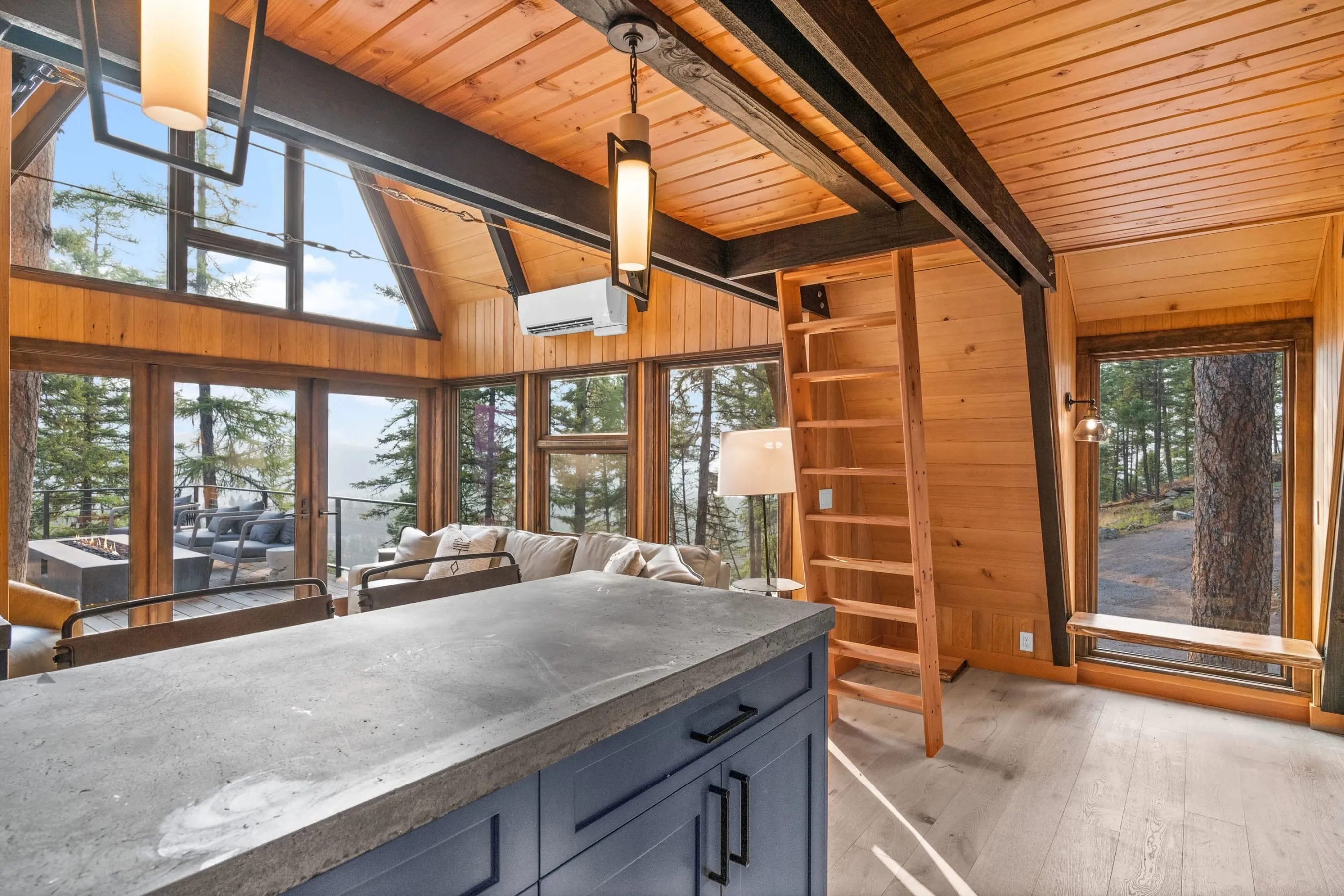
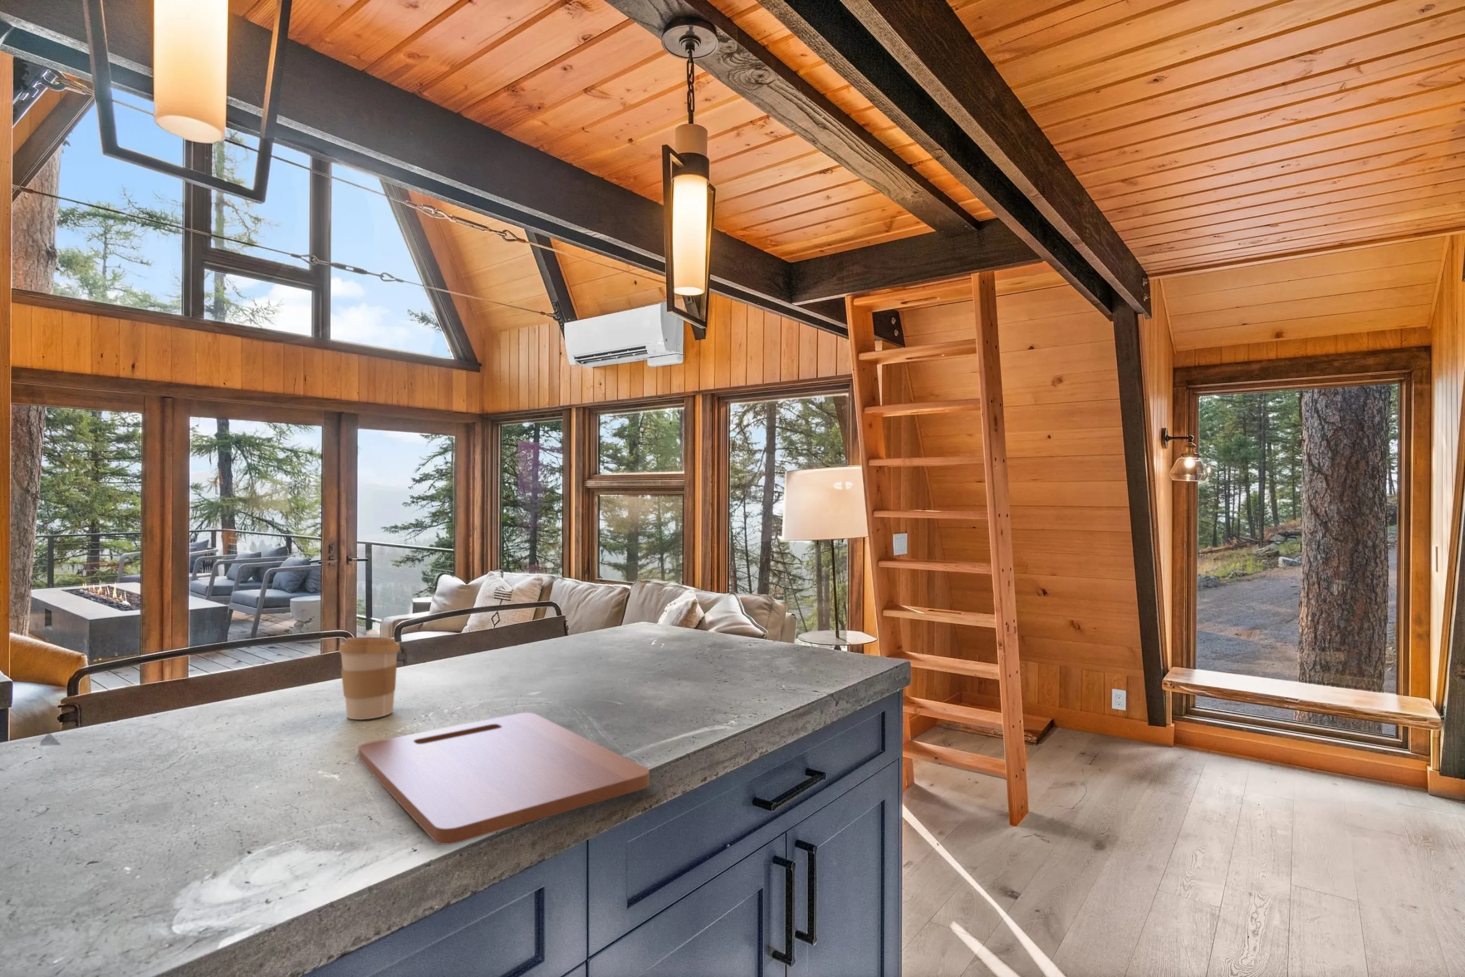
+ cutting board (495, 763)
+ coffee cup (370, 674)
